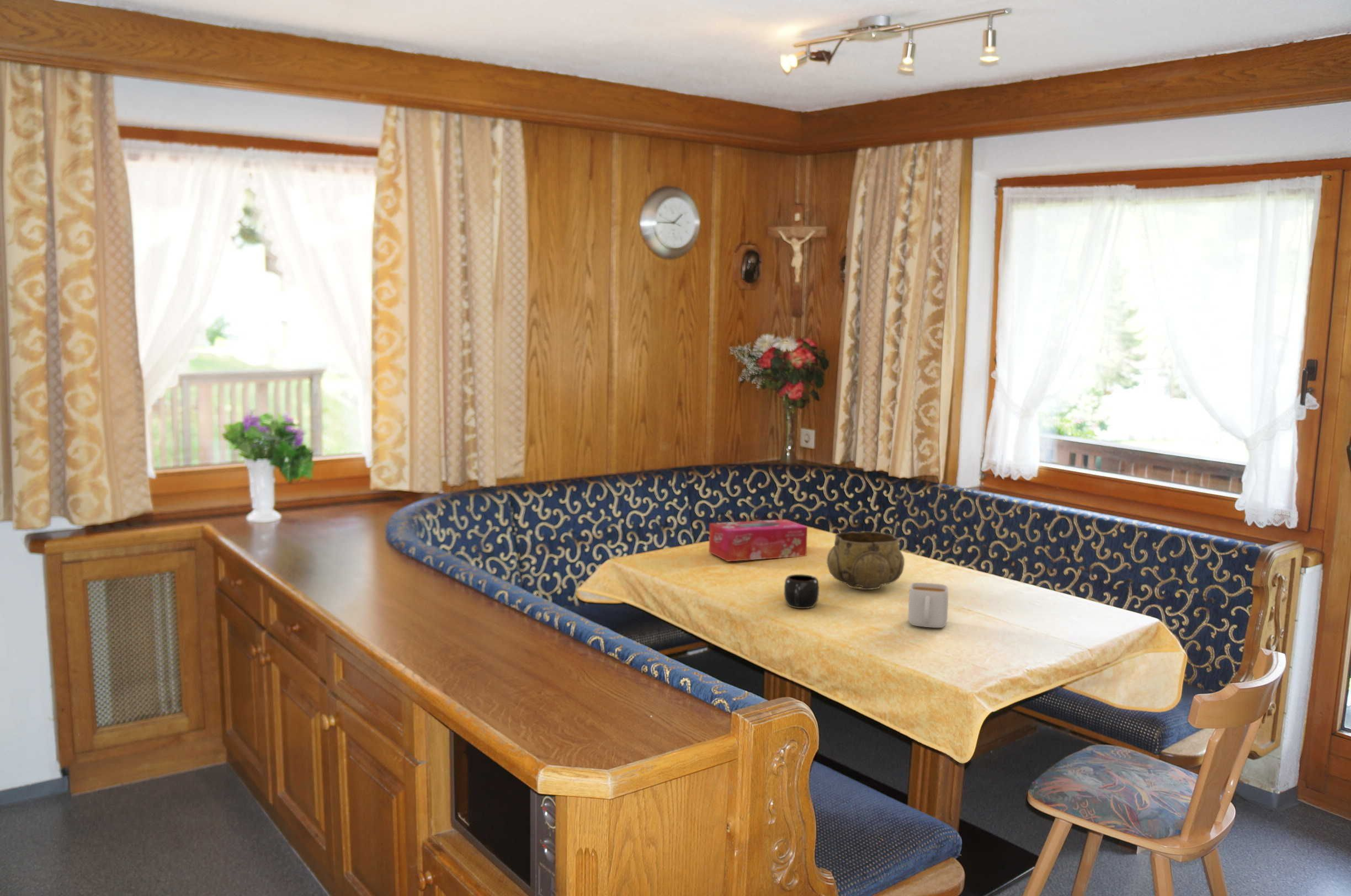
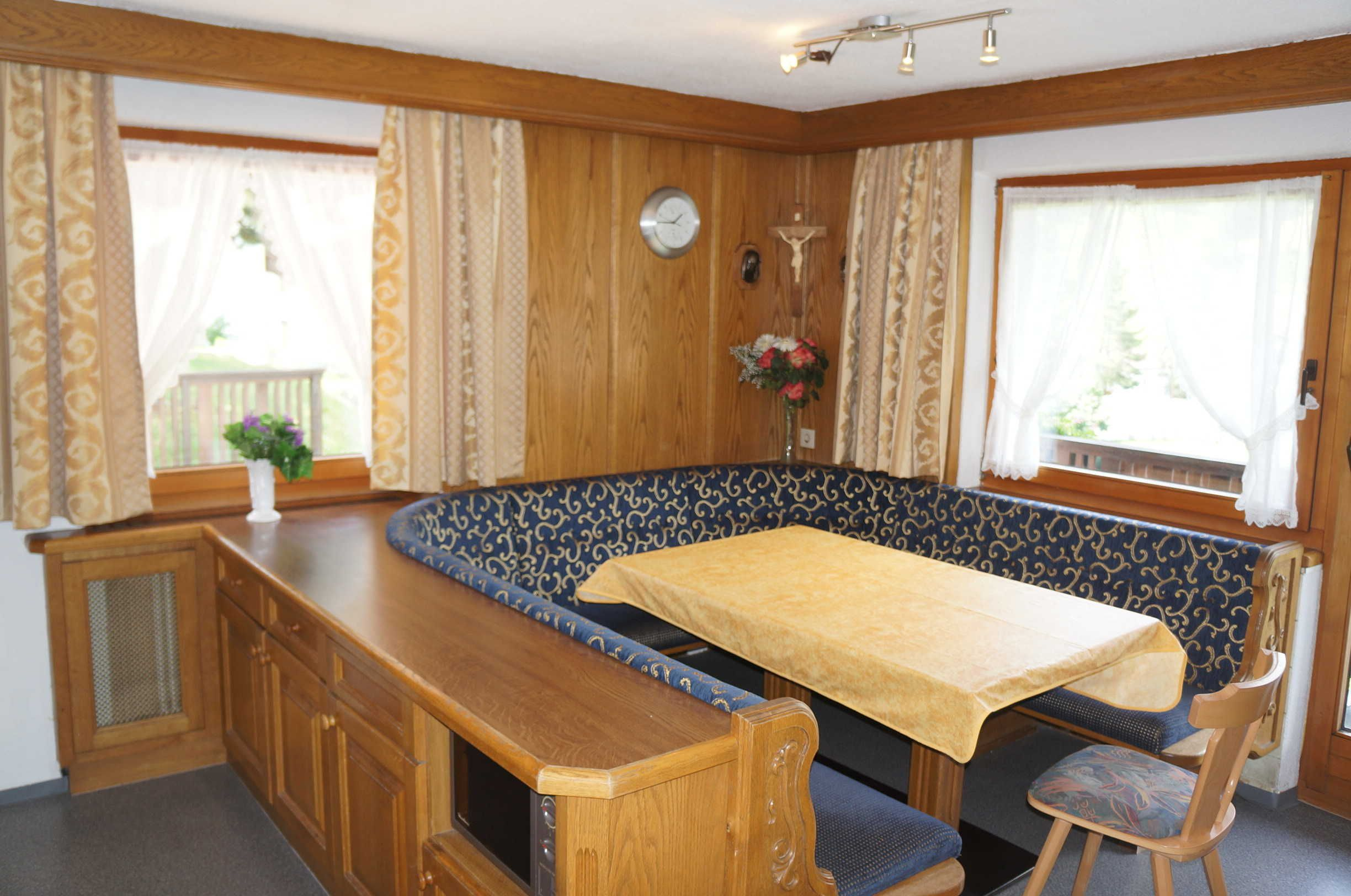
- mug (799, 592)
- tissue box (758, 540)
- decorative bowl (865, 561)
- mug (928, 608)
